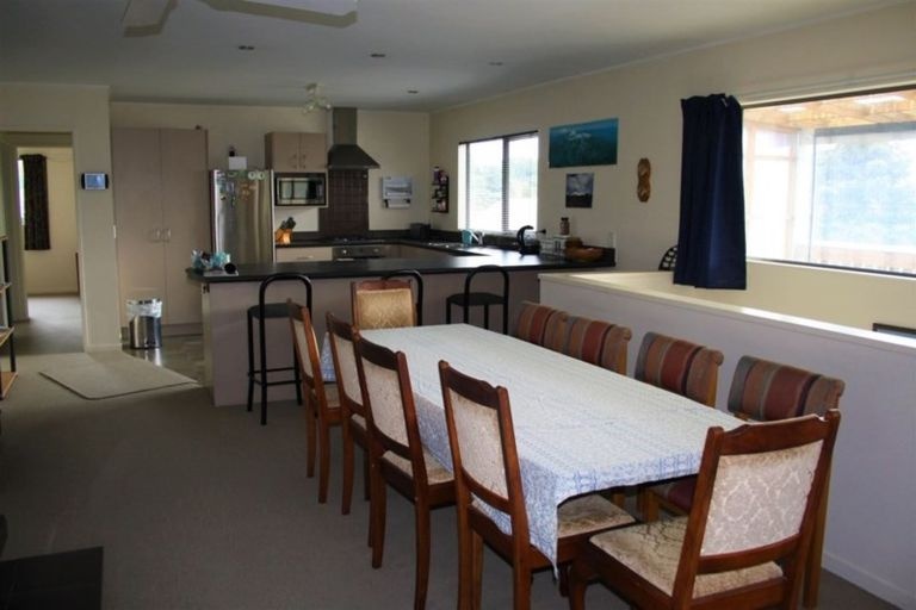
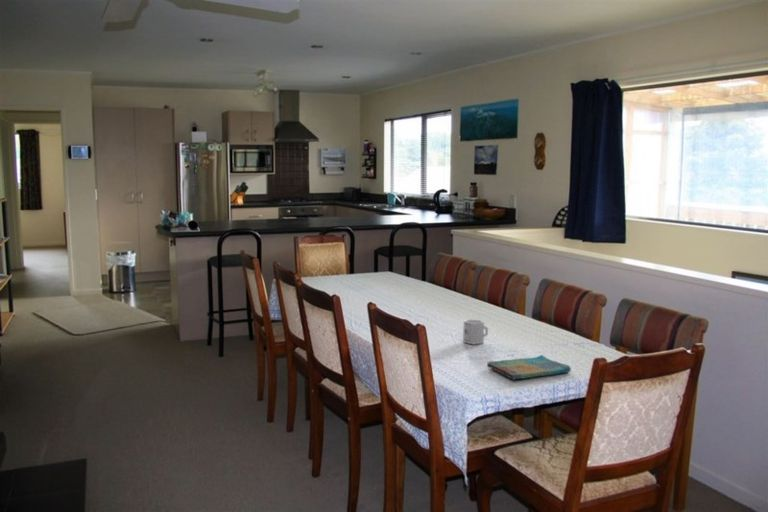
+ dish towel (528, 366)
+ cup (475, 331)
